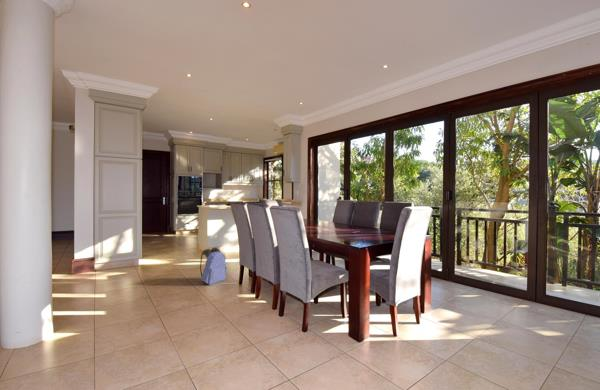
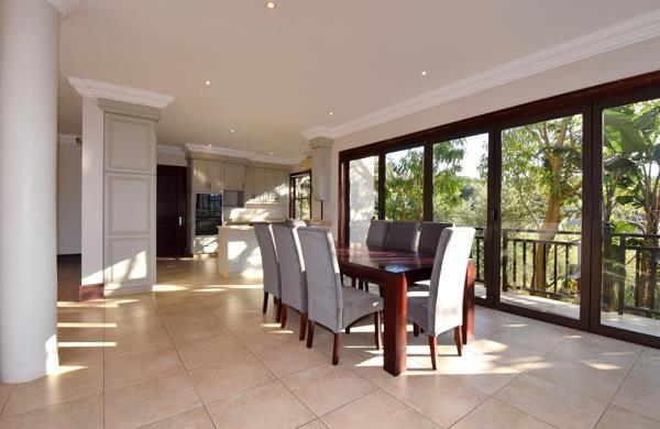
- backpack (211, 264)
